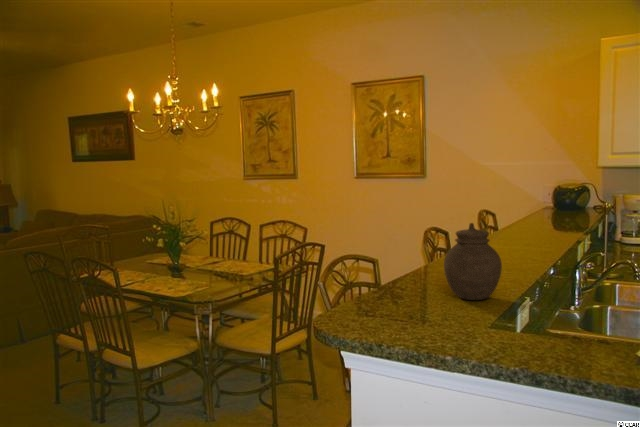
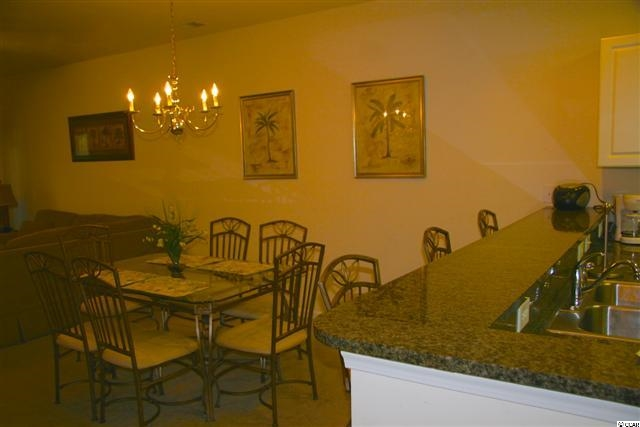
- jar (472, 260)
